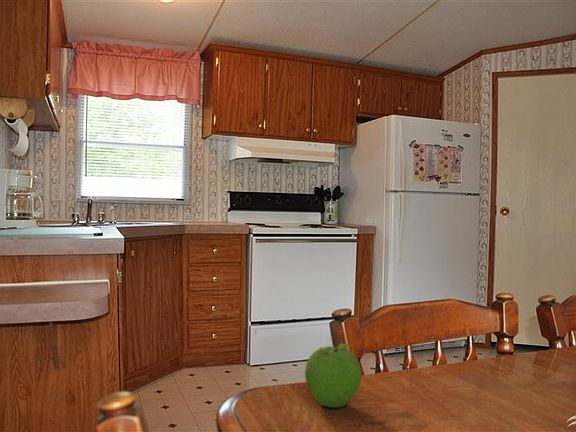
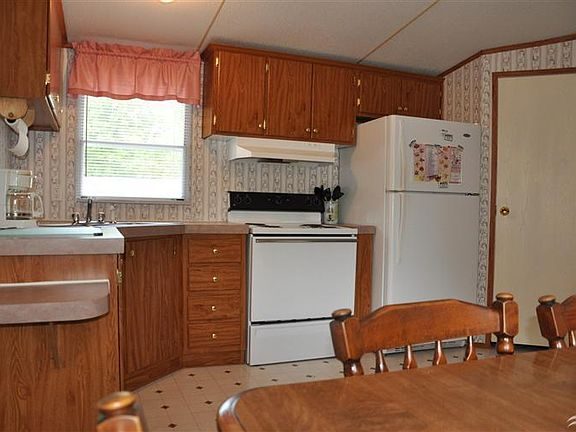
- fruit (333, 372)
